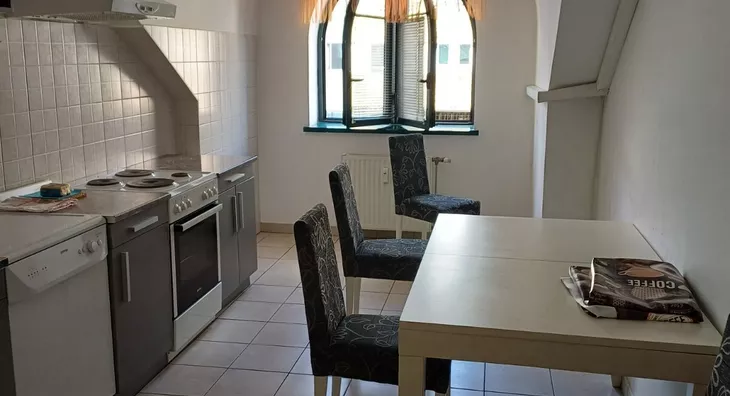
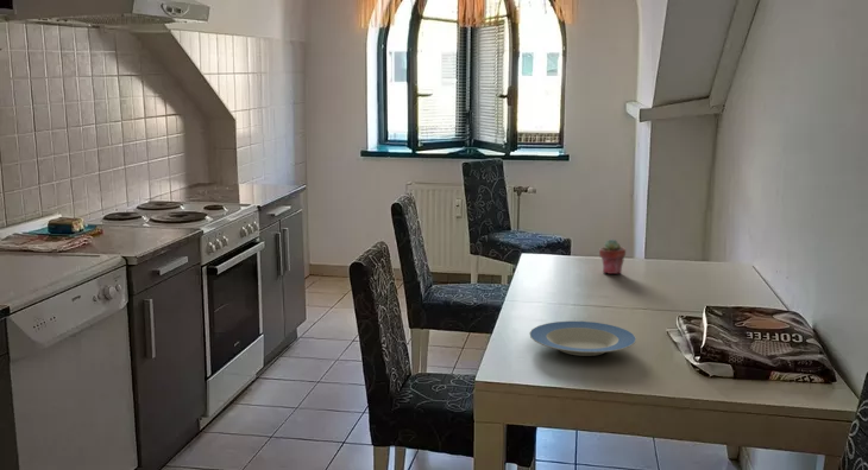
+ potted succulent (612, 255)
+ plate (581, 341)
